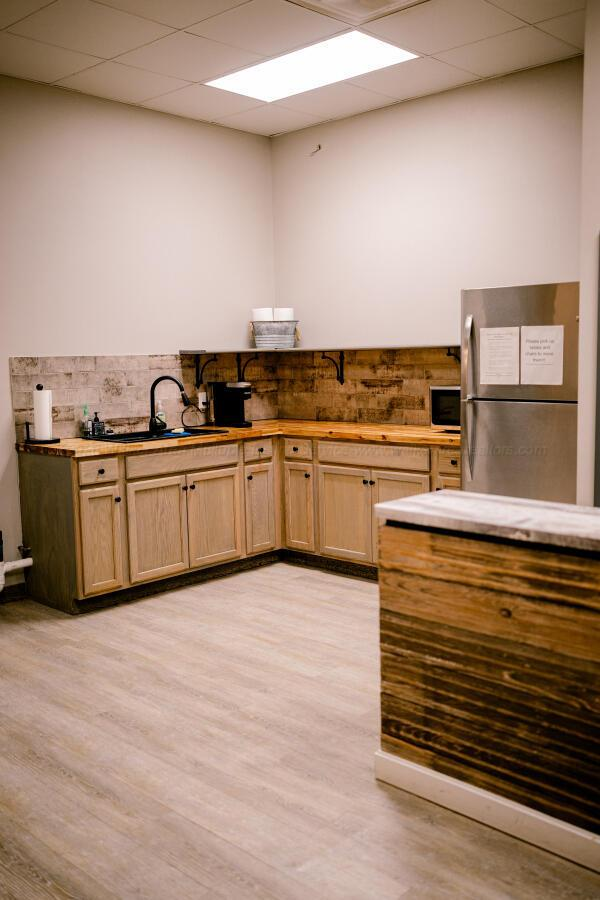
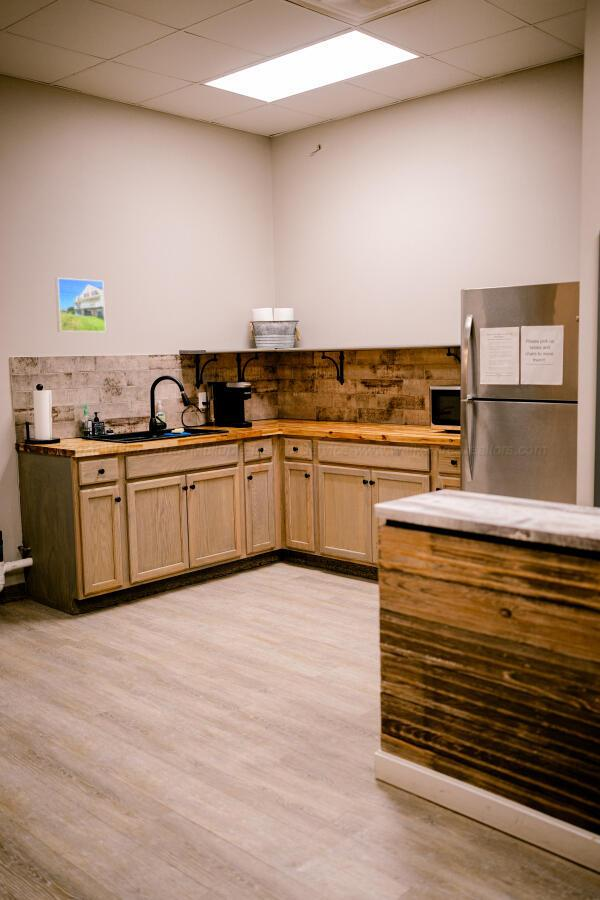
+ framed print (80, 305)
